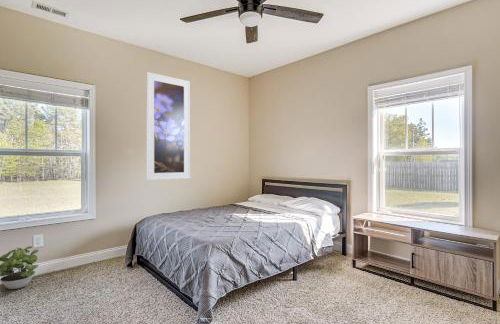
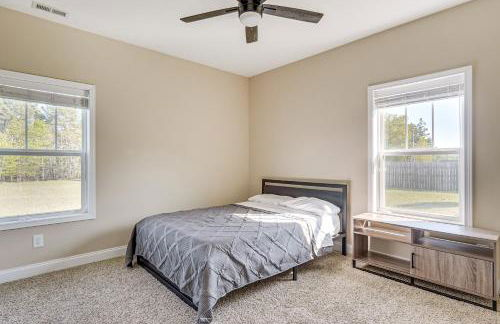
- potted plant (16, 266)
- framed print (169, 128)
